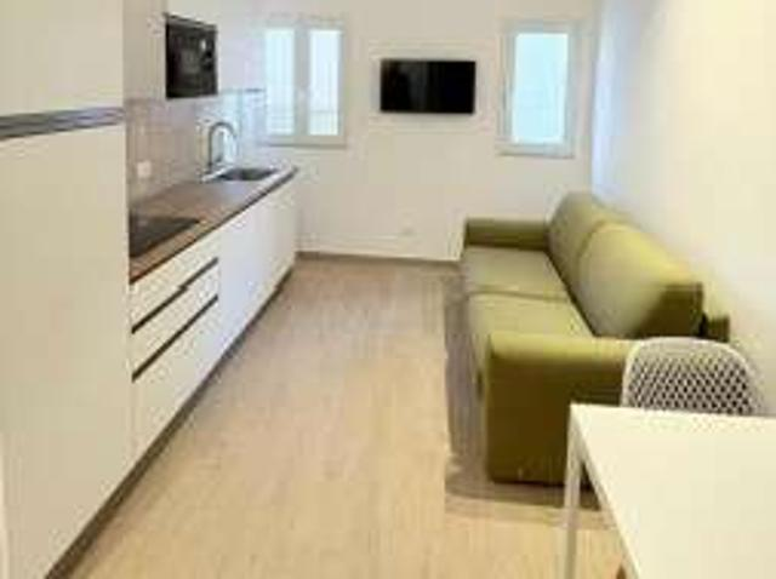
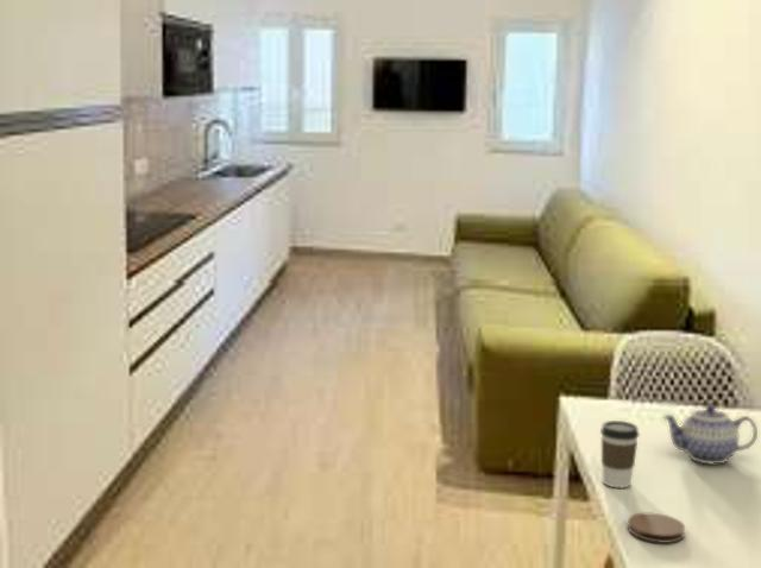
+ coaster (655, 526)
+ teapot (709, 431)
+ coffee cup (618, 454)
